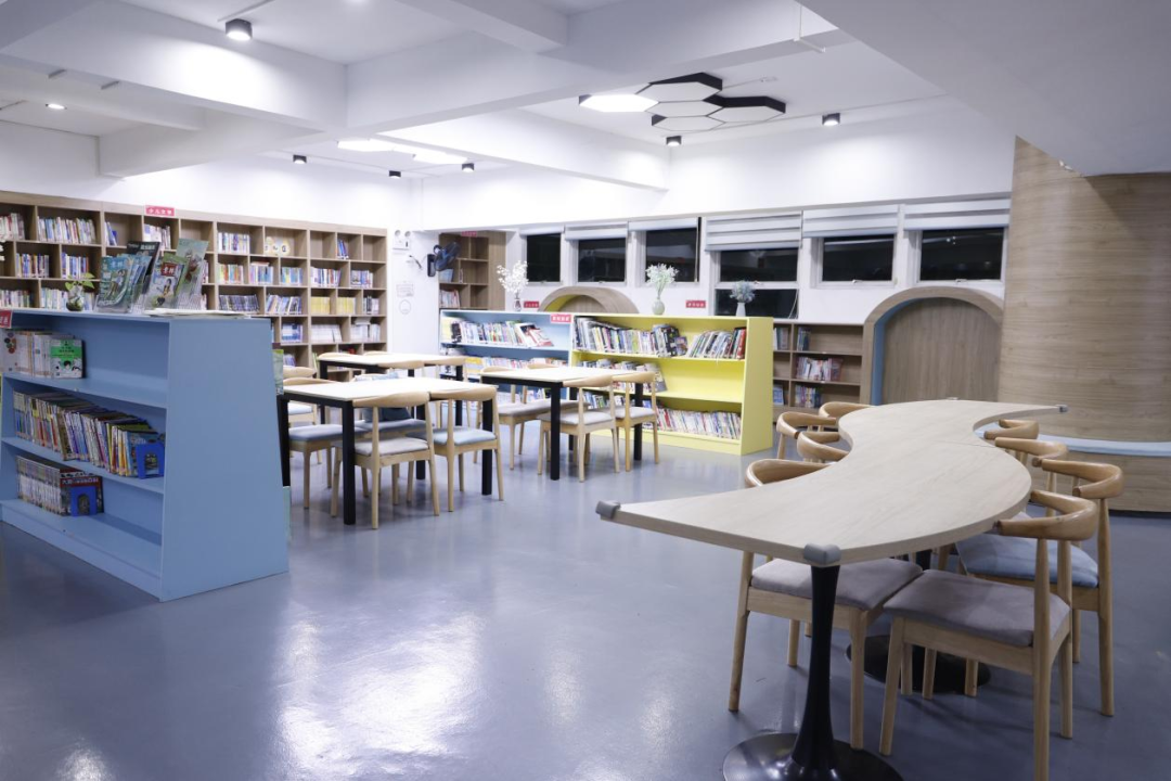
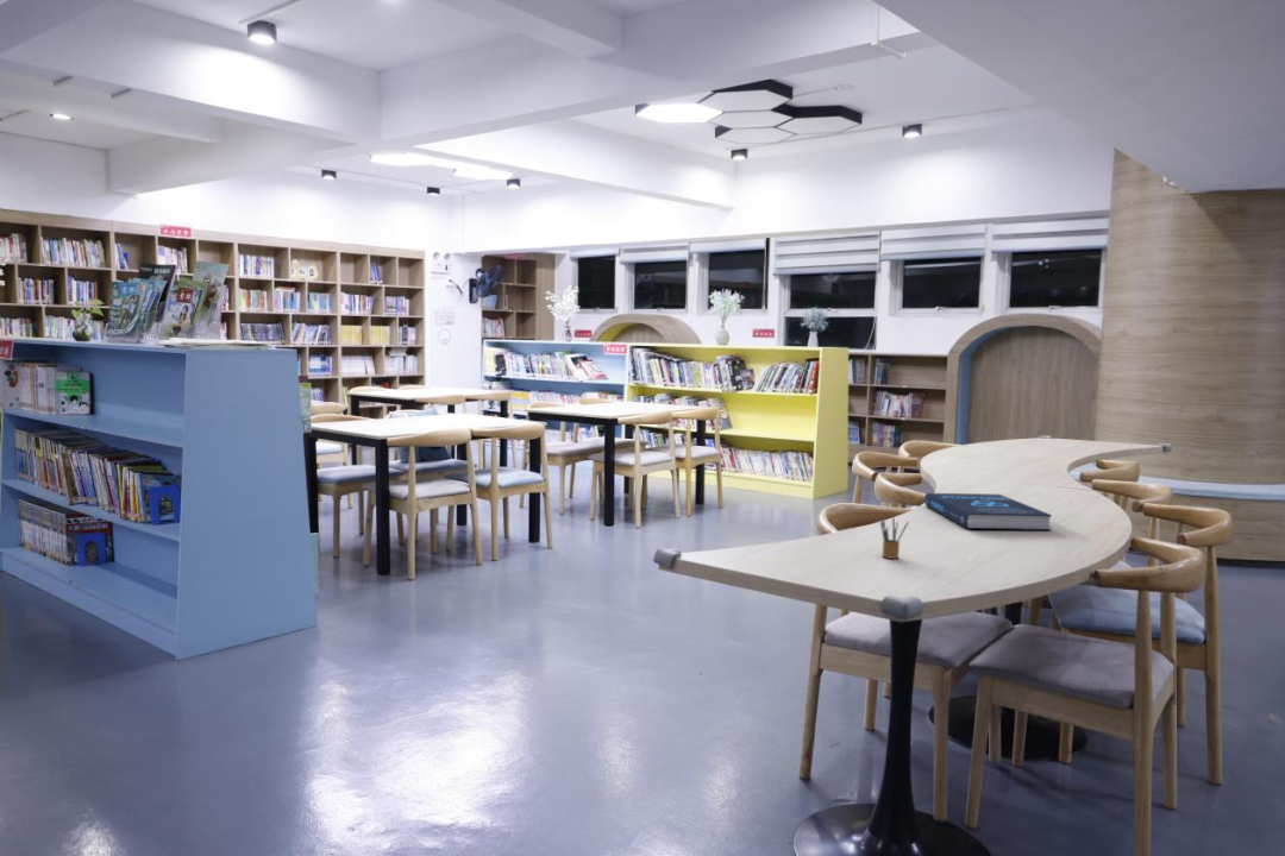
+ pencil box (892, 536)
+ book (983, 510)
